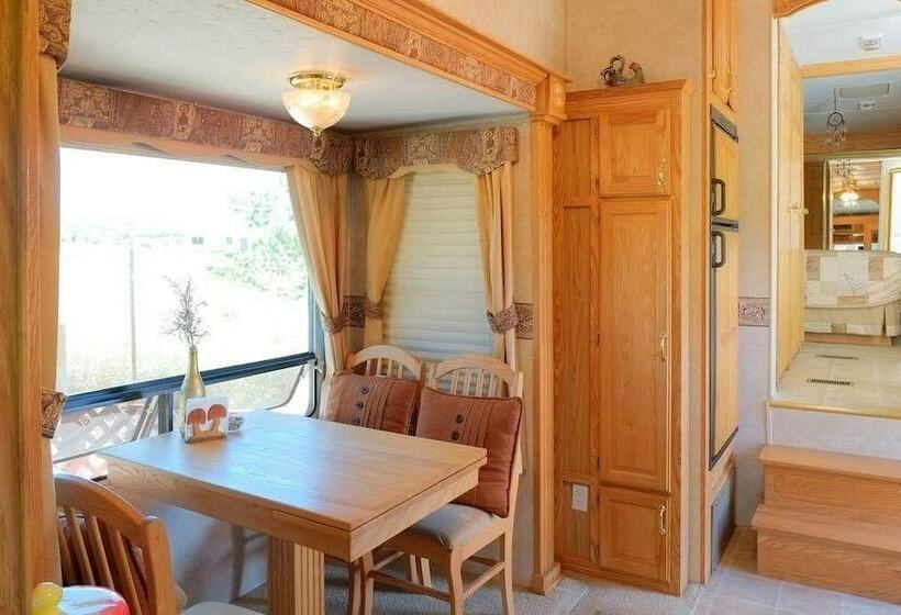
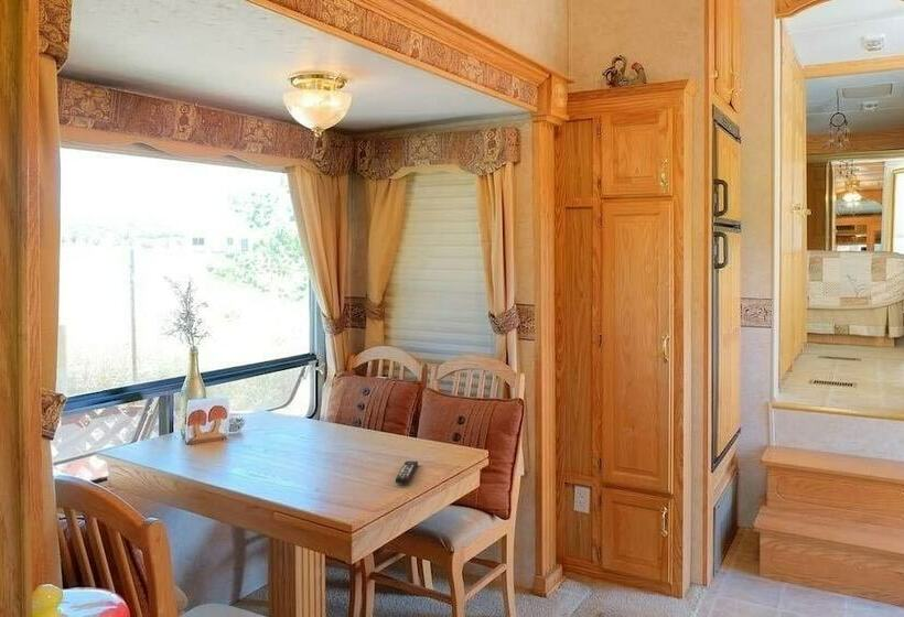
+ remote control (407, 472)
